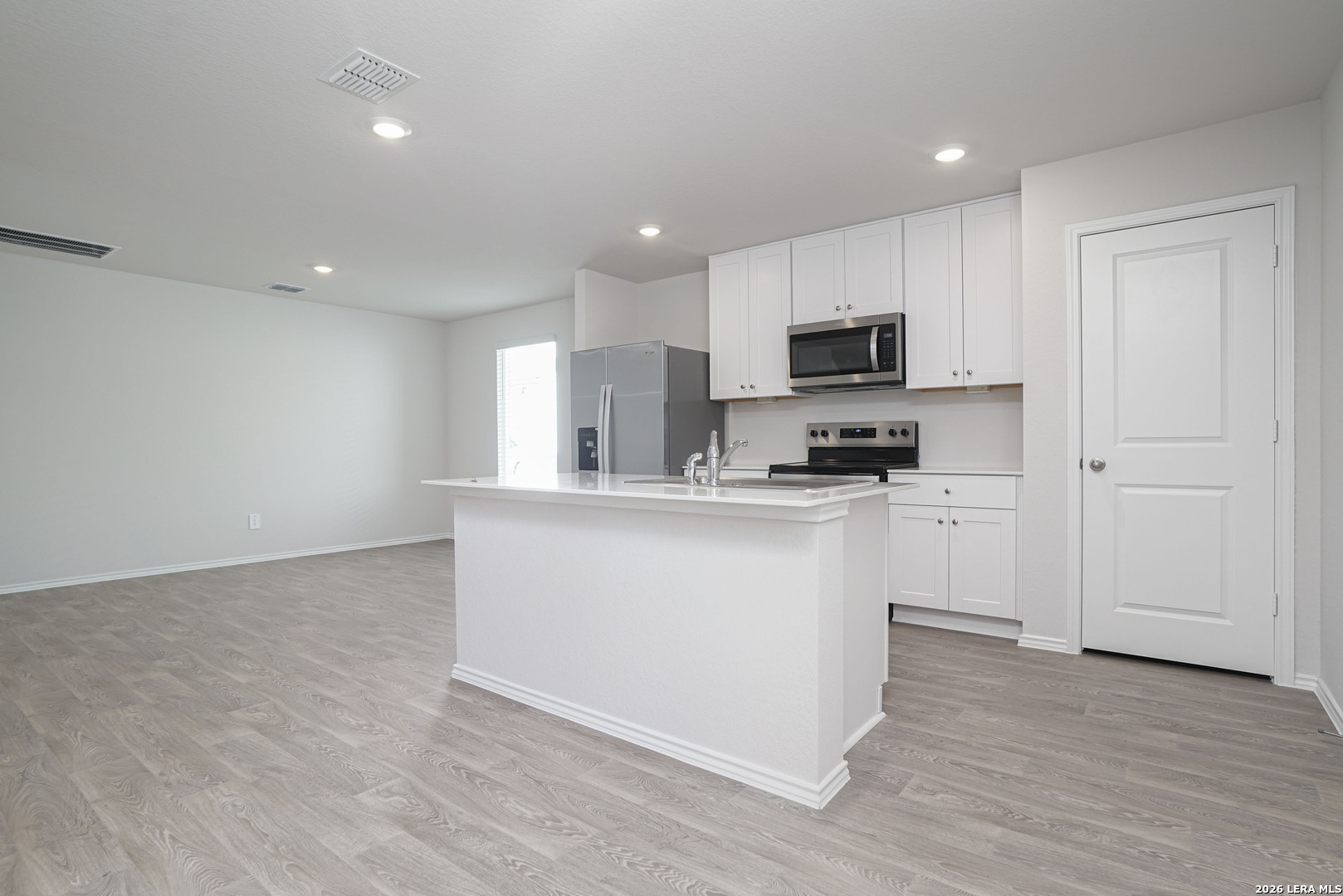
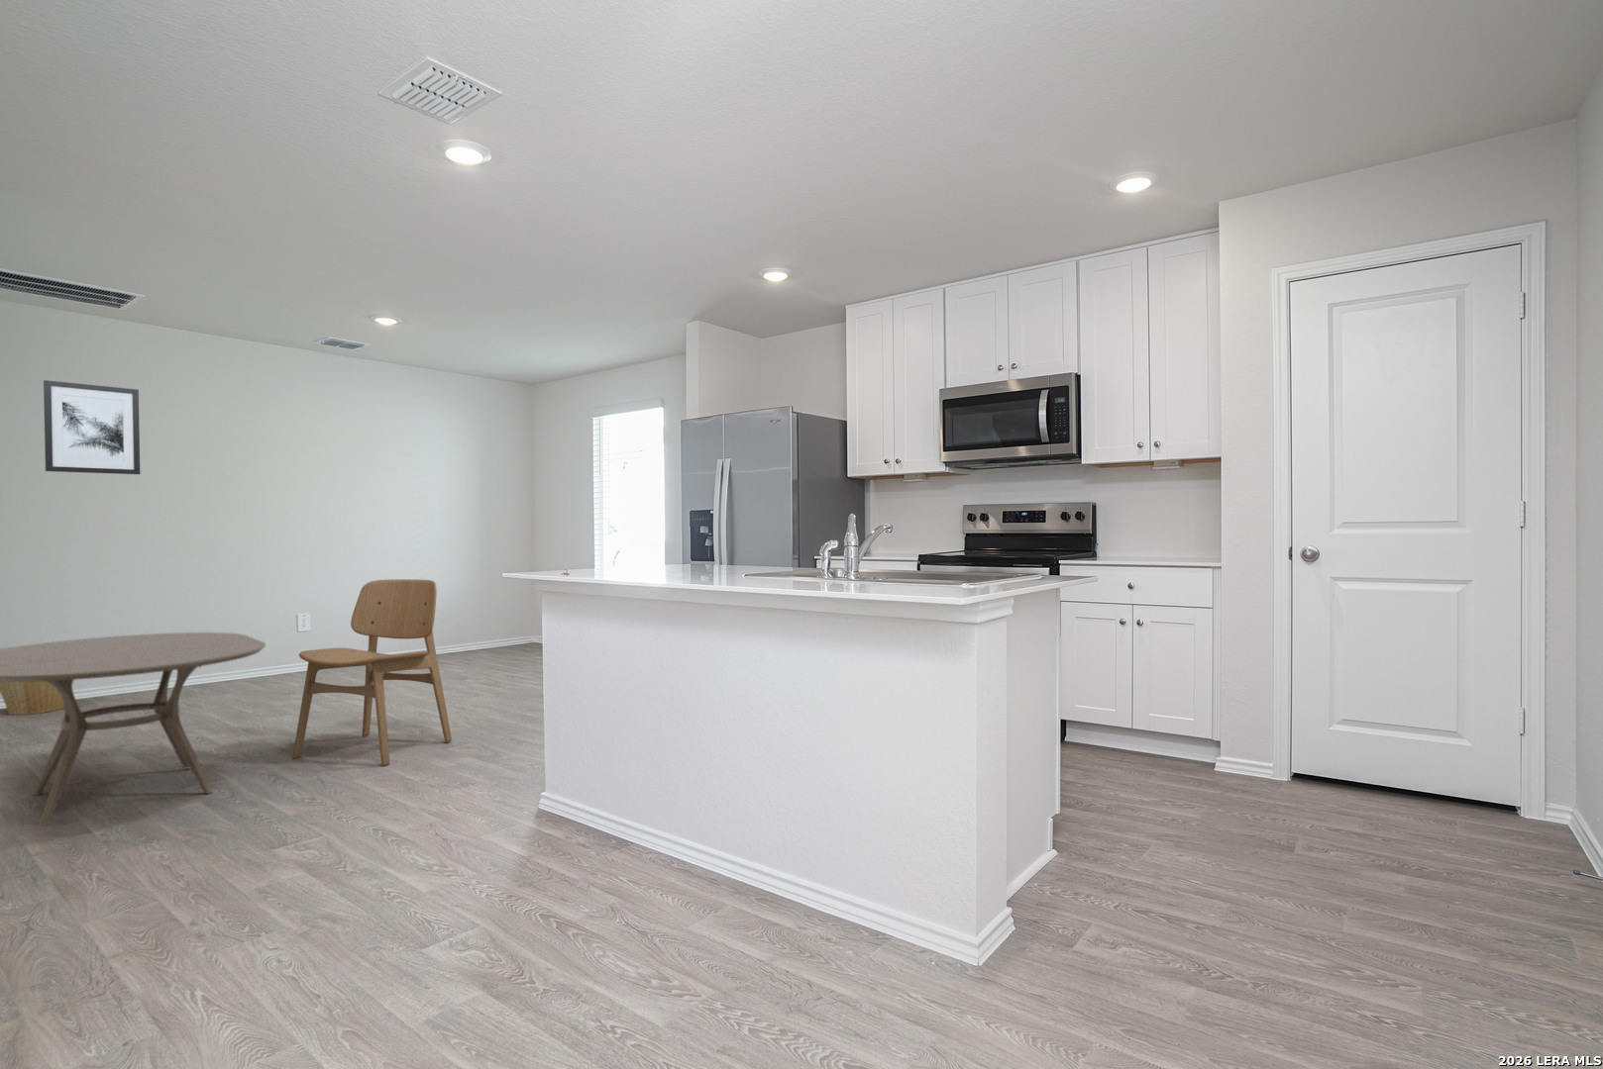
+ wall art (93, 428)
+ dining table (122, 722)
+ dining chair (374, 666)
+ basket (37, 684)
